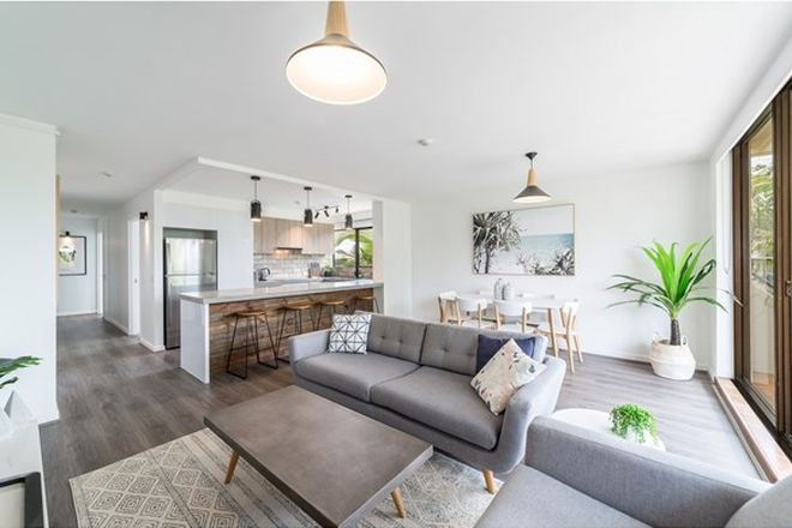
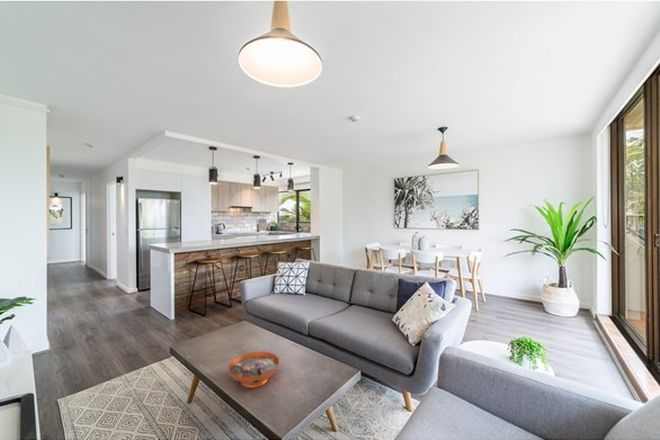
+ decorative bowl (254, 371)
